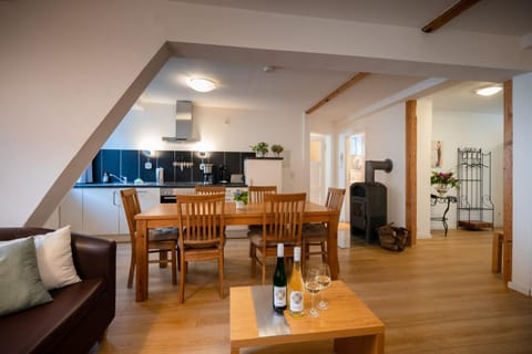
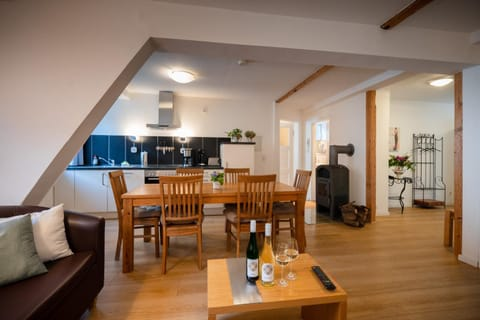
+ remote control (322, 276)
